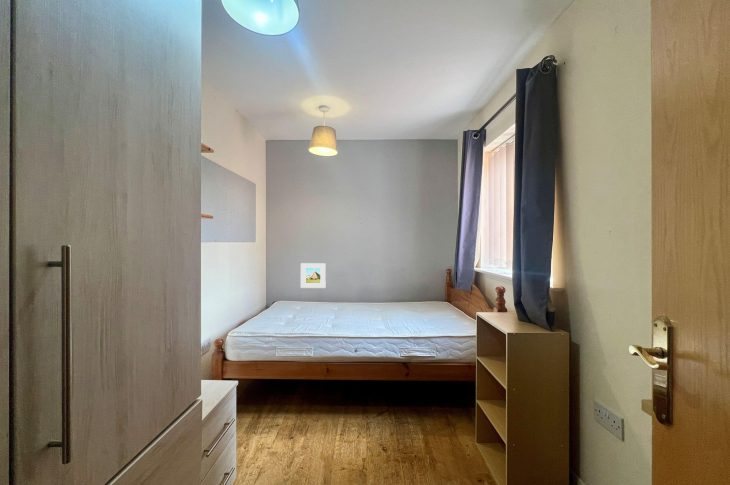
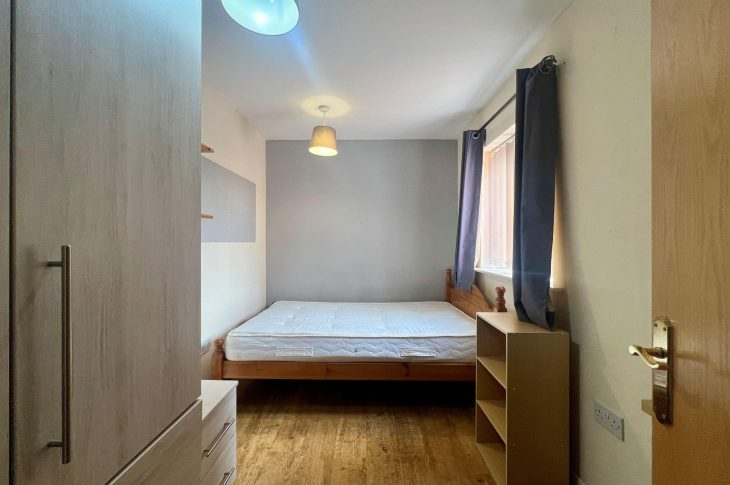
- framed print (313, 275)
